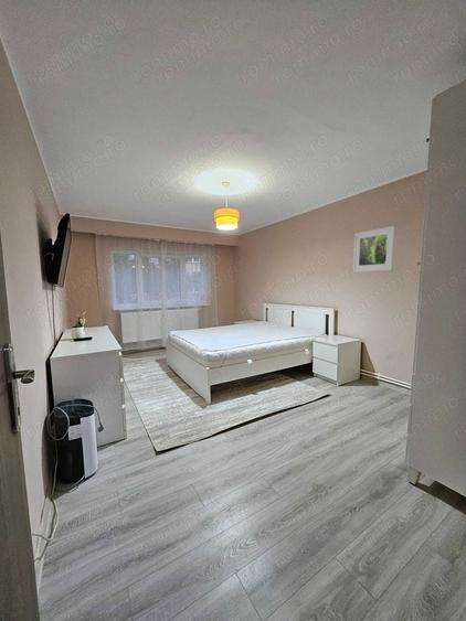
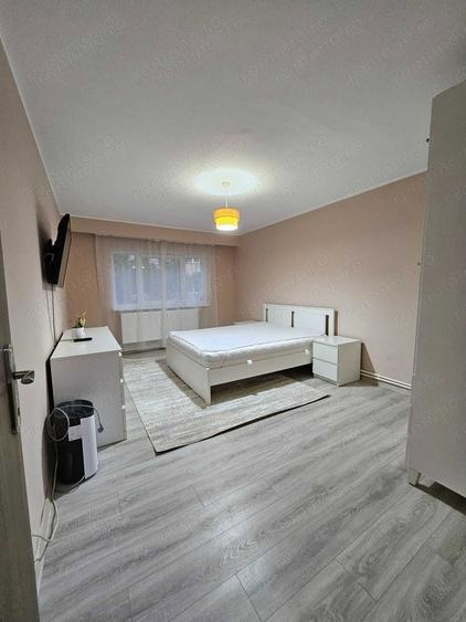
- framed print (372, 250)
